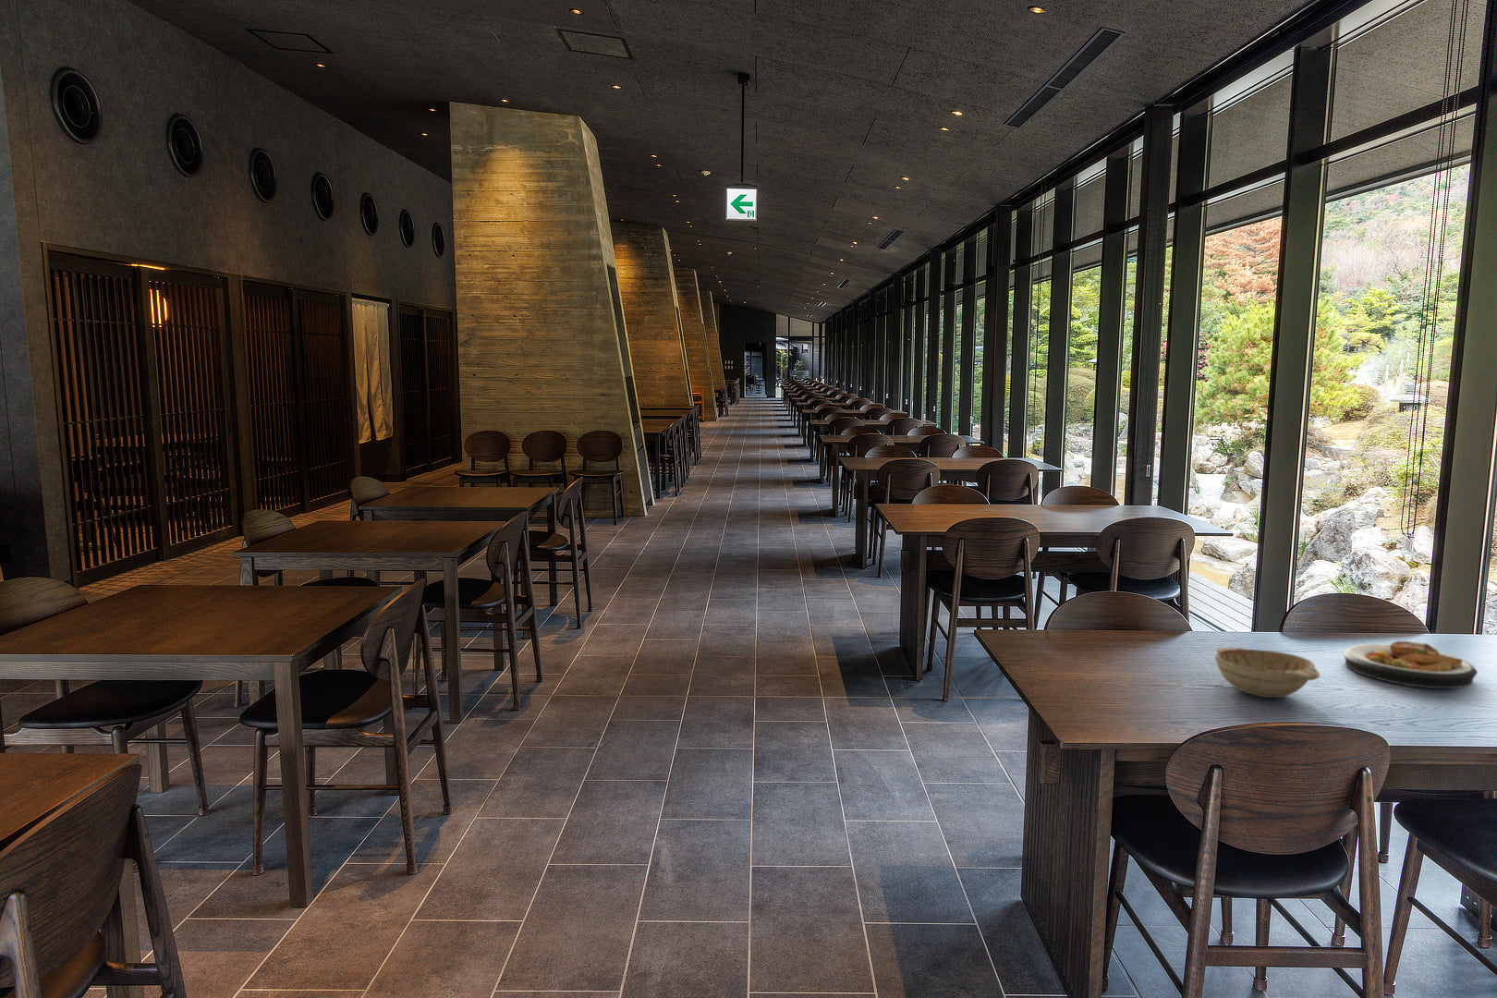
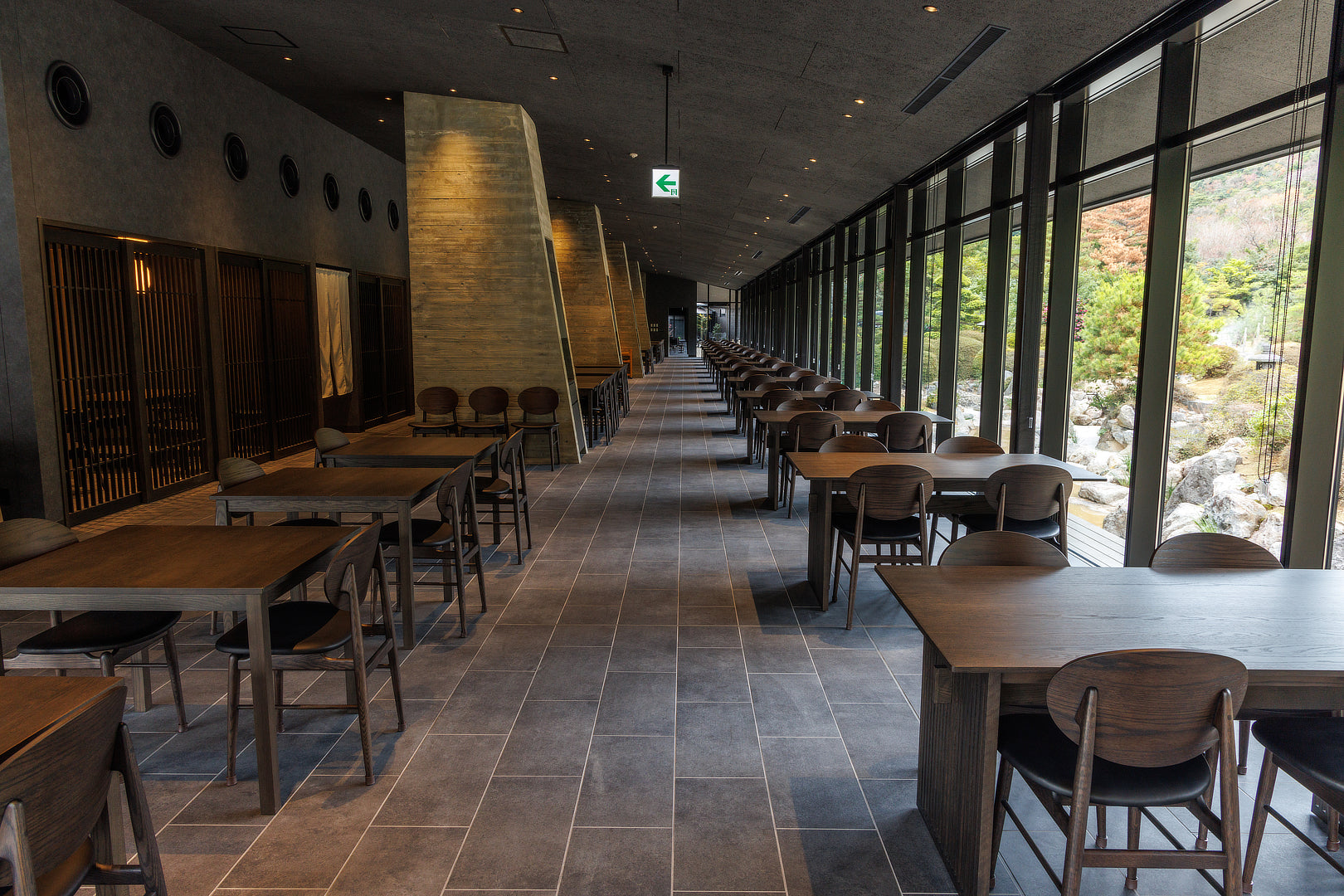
- plate (1408, 659)
- decorative bowl (1262, 674)
